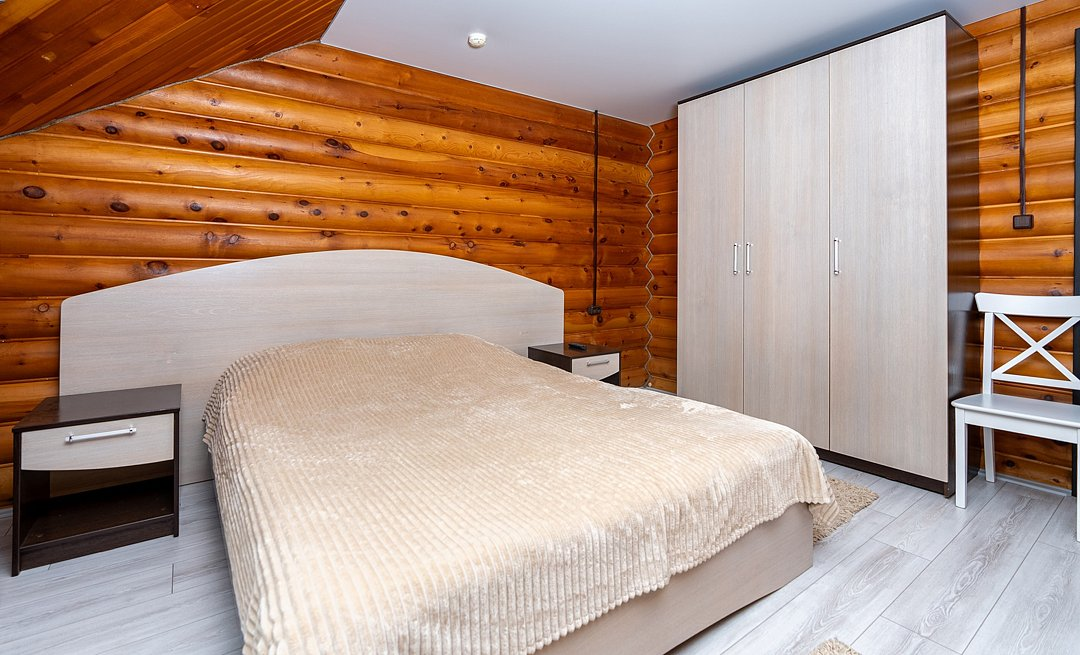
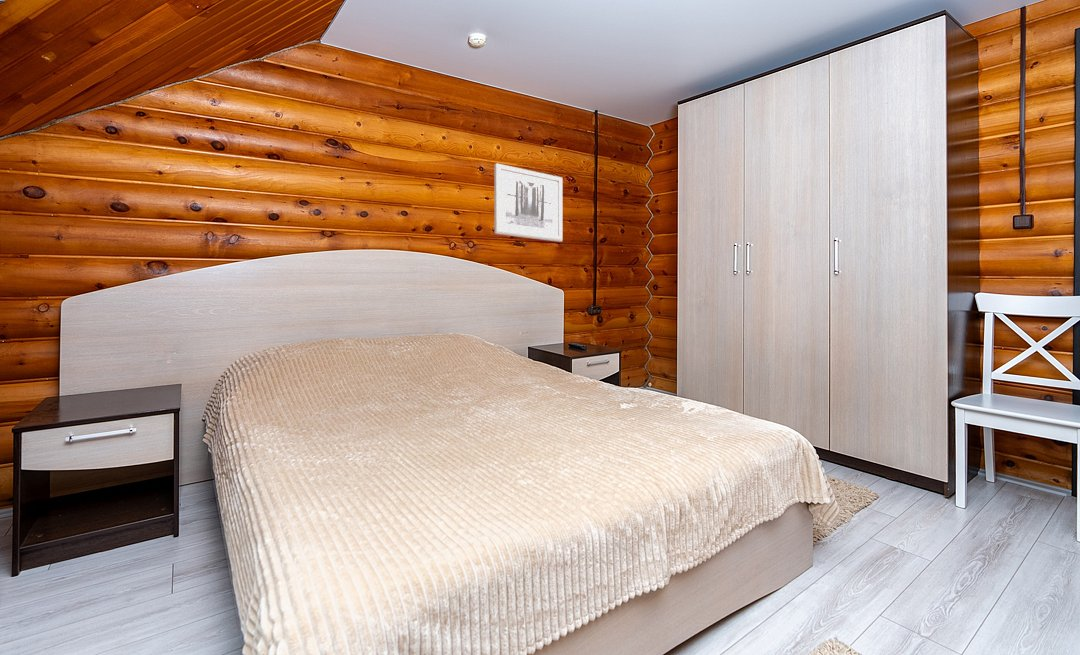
+ wall art (529, 204)
